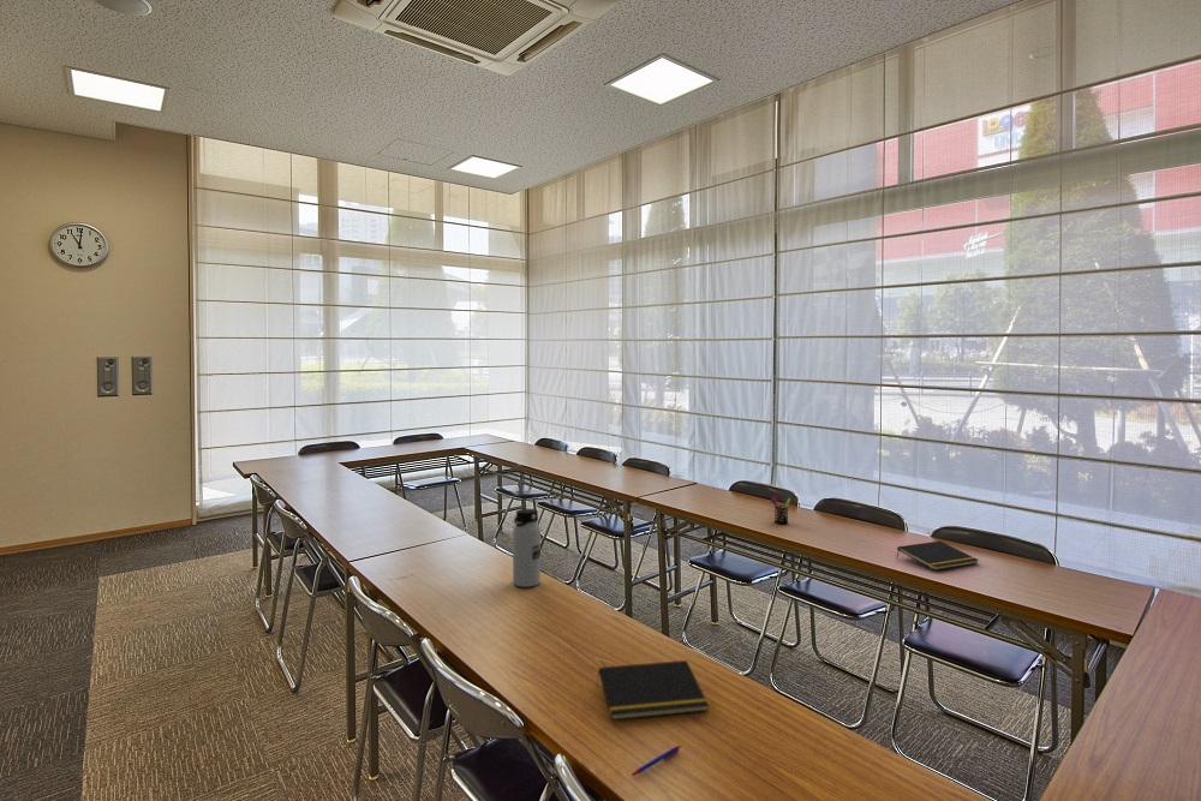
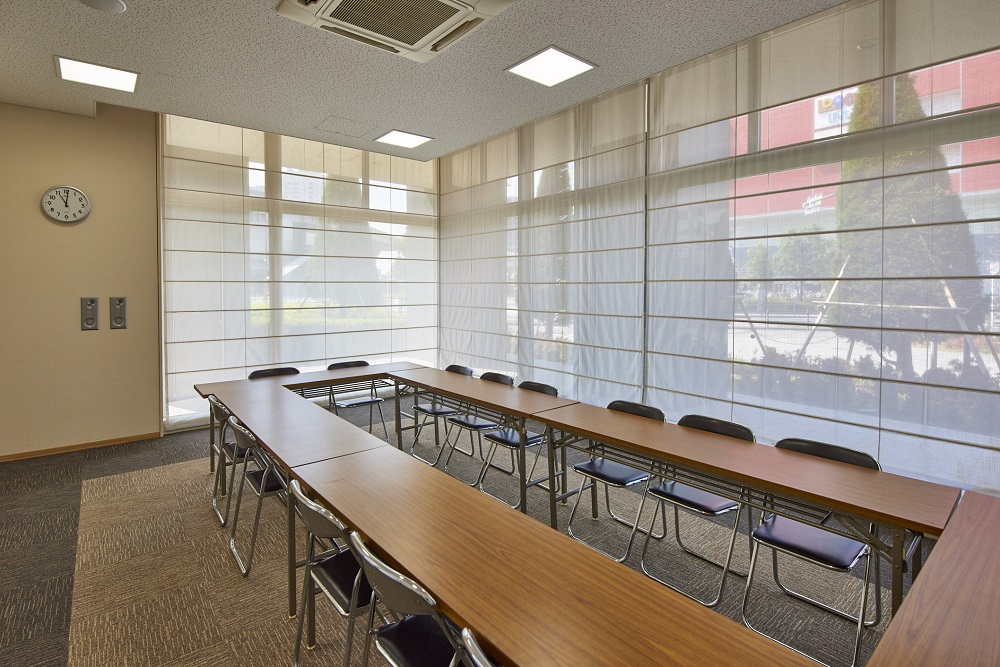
- water bottle (526, 546)
- pen holder (781, 509)
- notepad (651, 687)
- notepad (937, 555)
- pen (656, 760)
